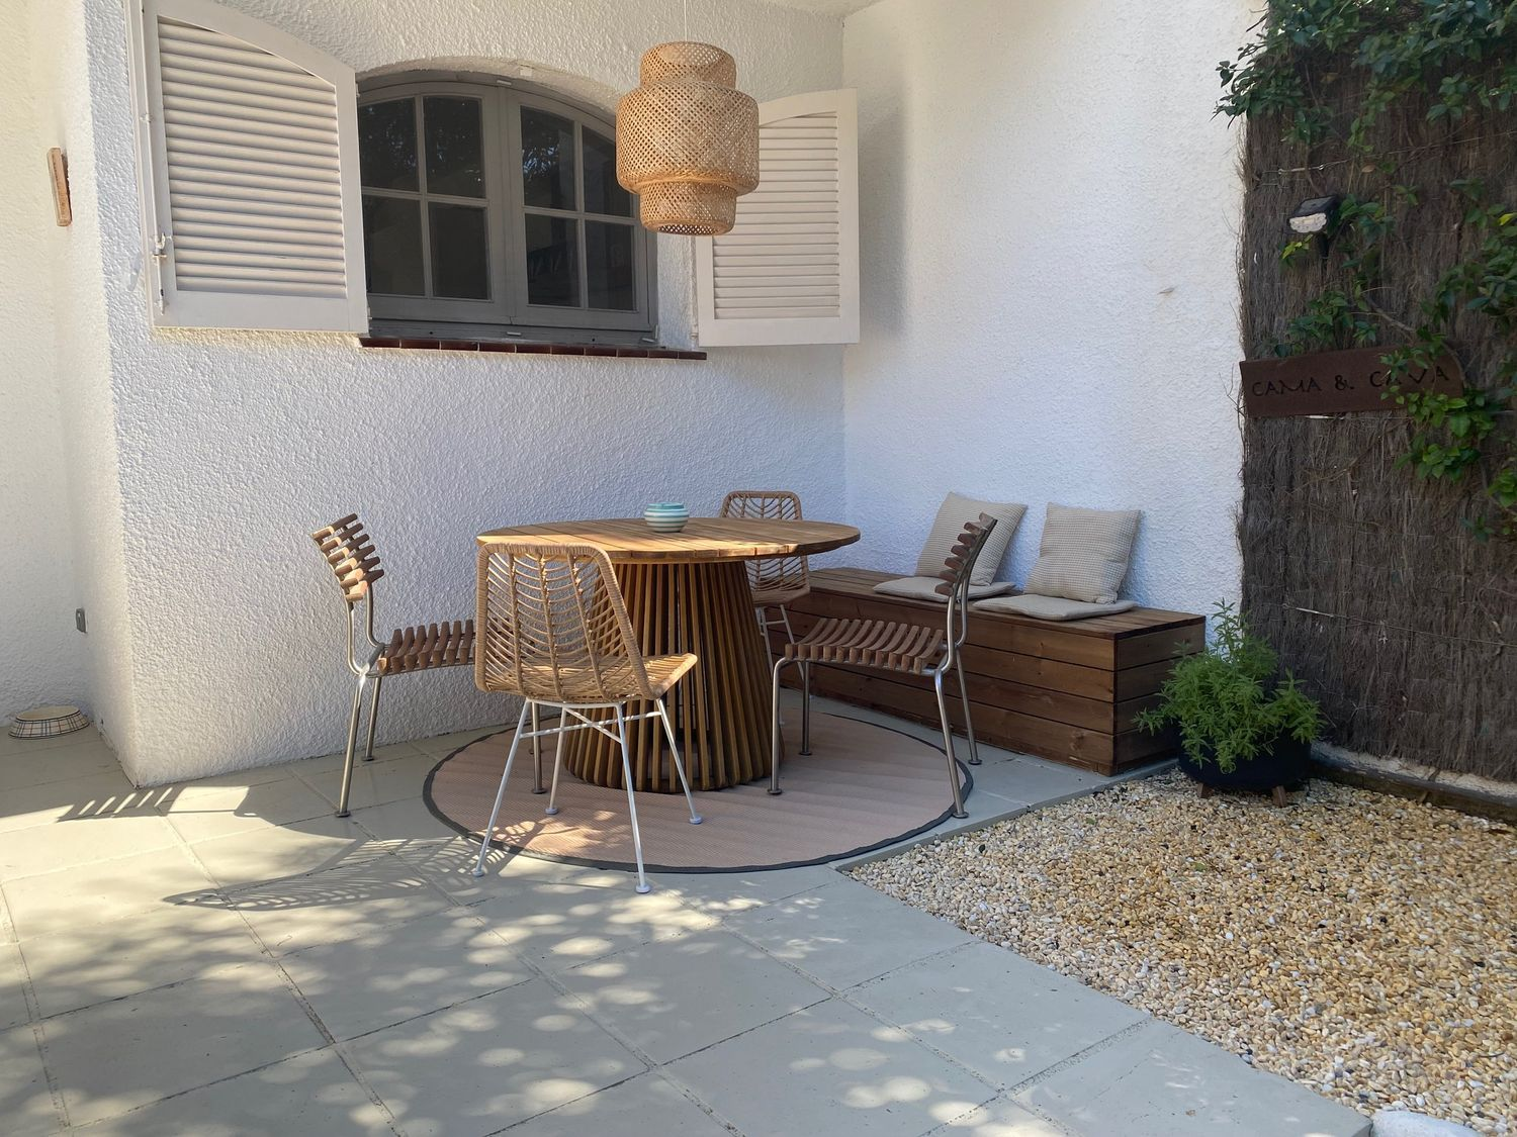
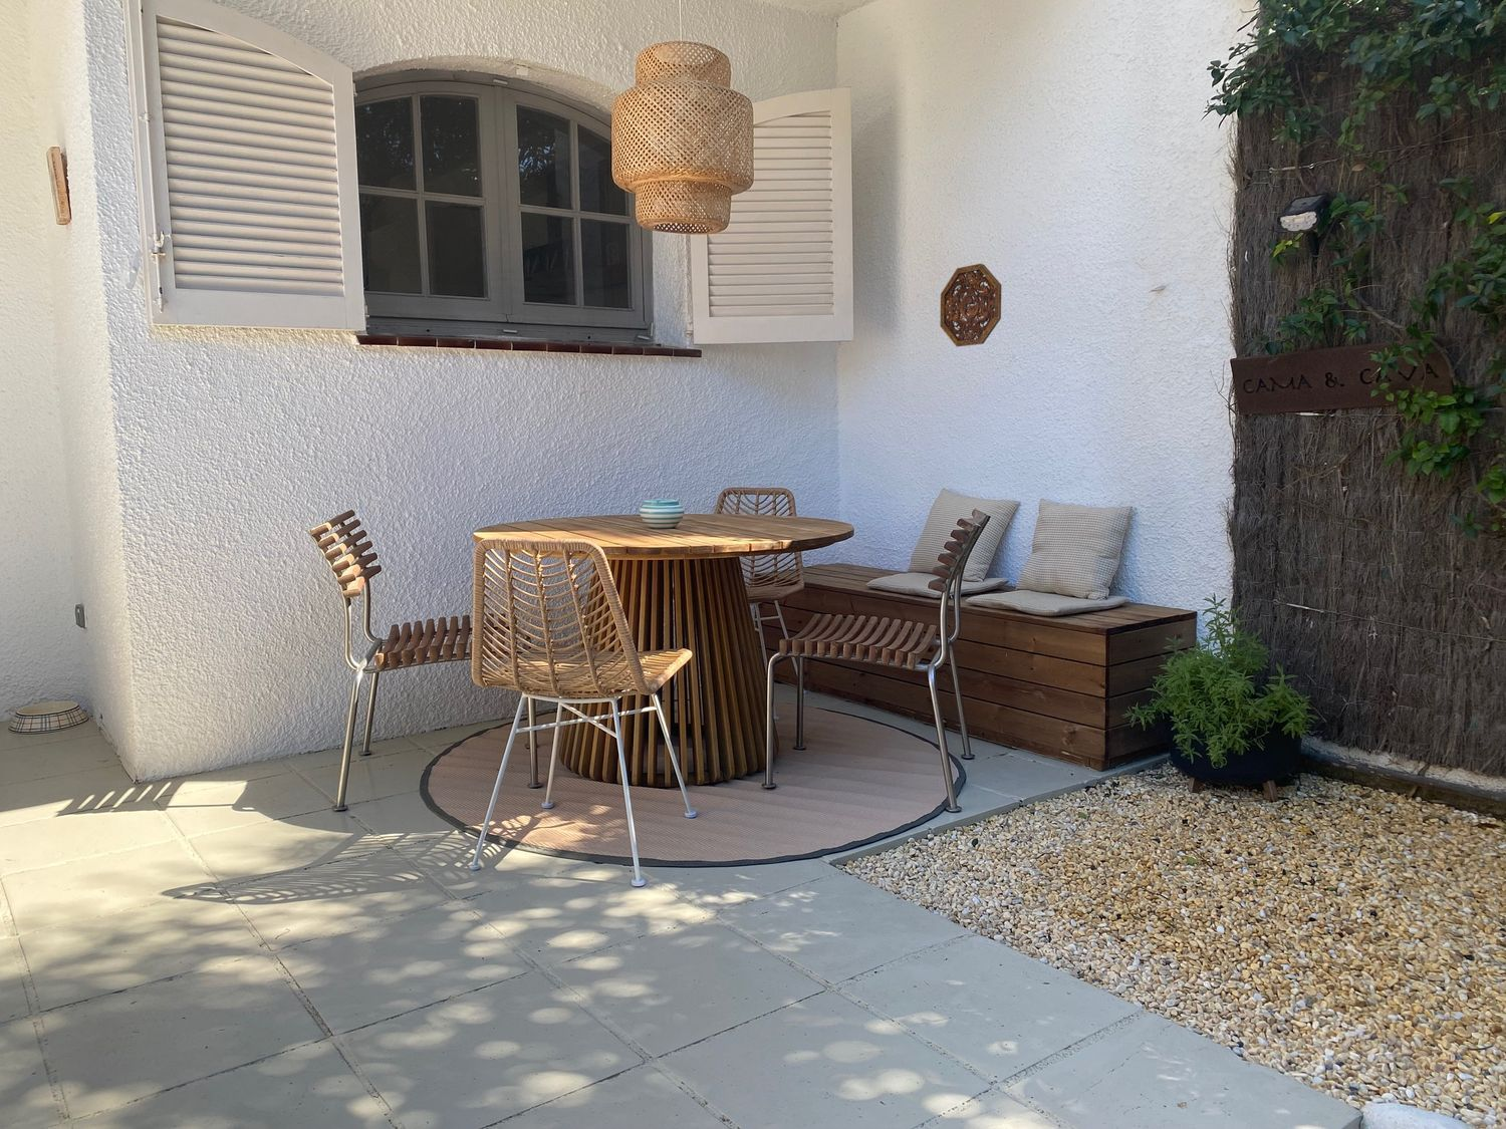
+ decorative platter (970, 305)
